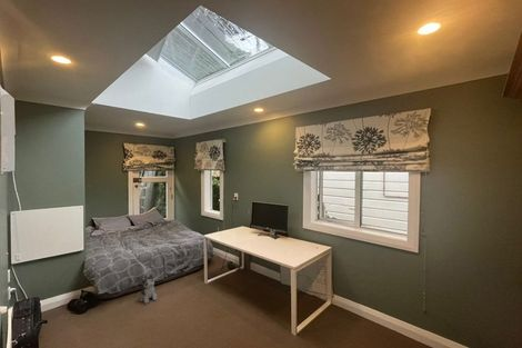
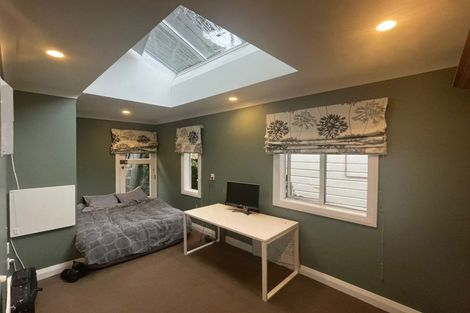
- plush toy (148, 285)
